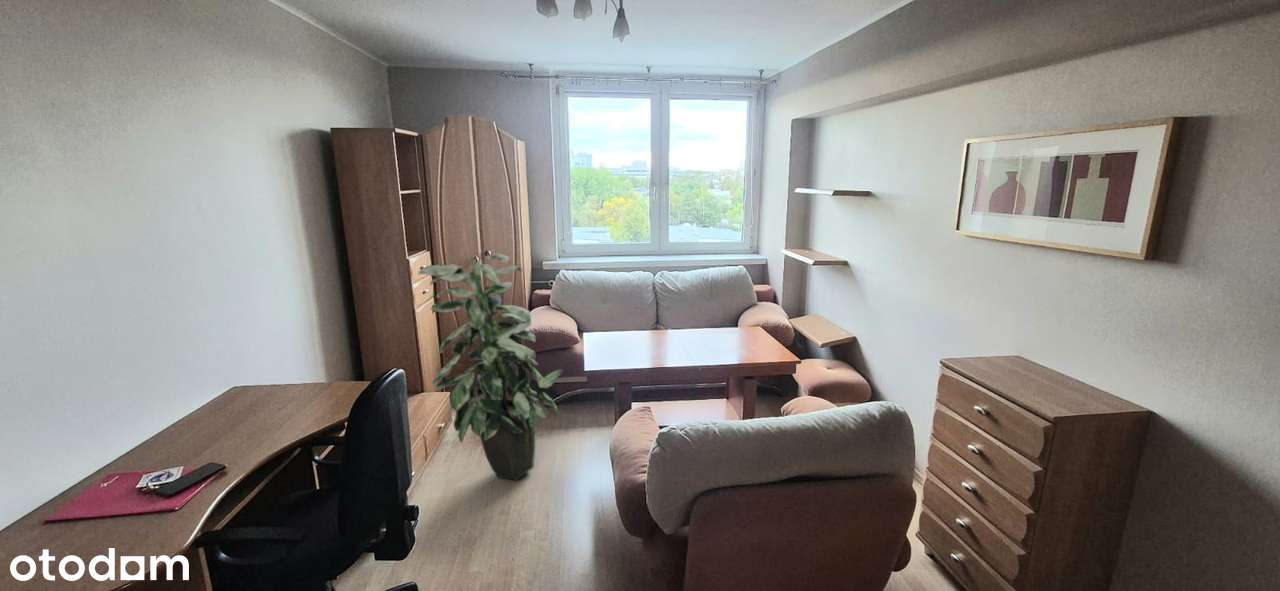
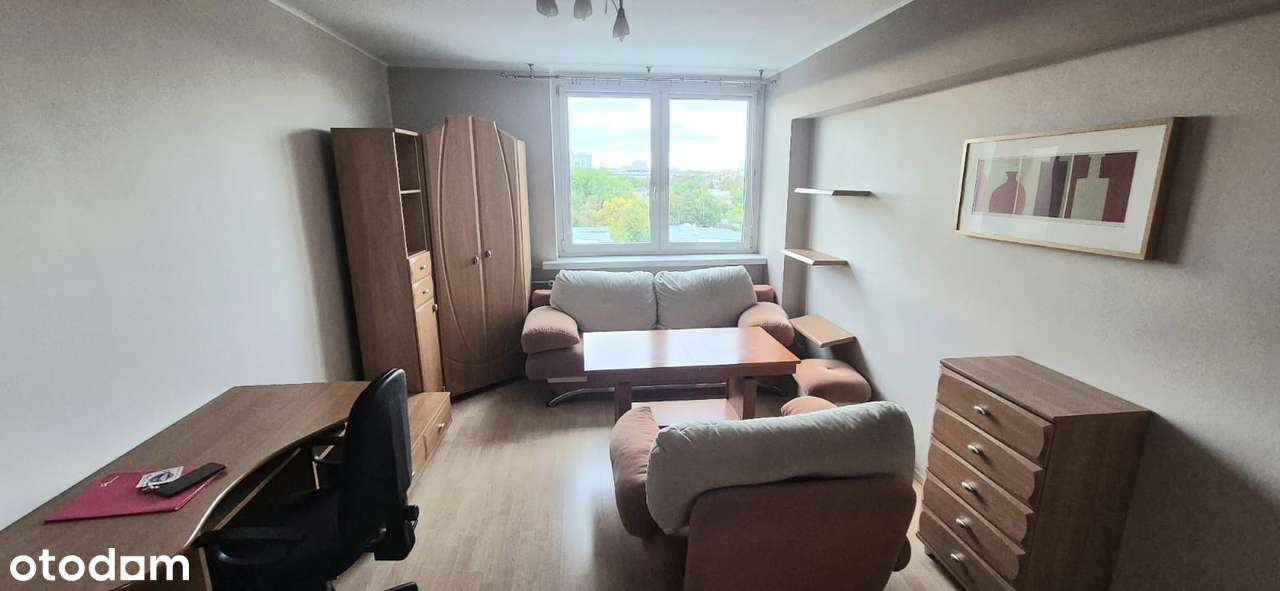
- indoor plant (494, 368)
